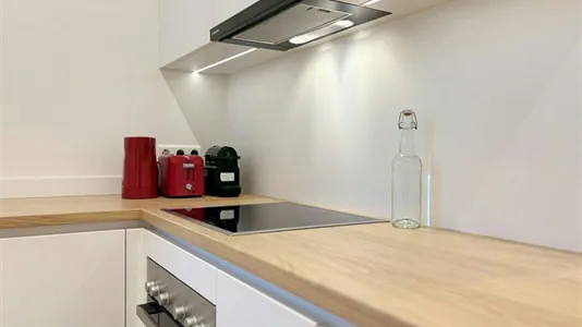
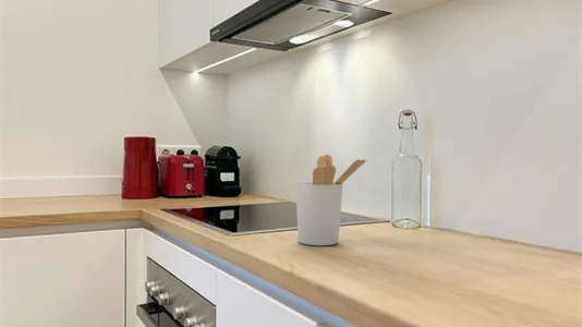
+ utensil holder (331, 198)
